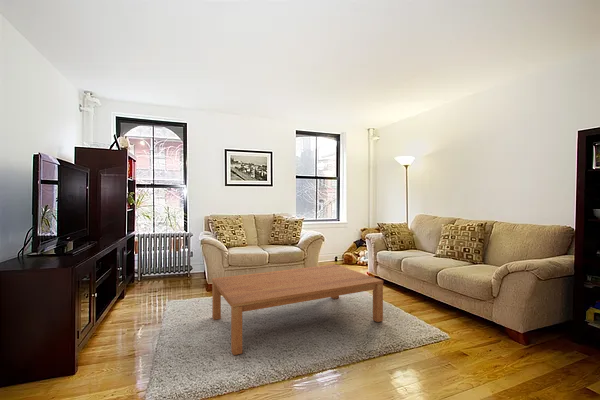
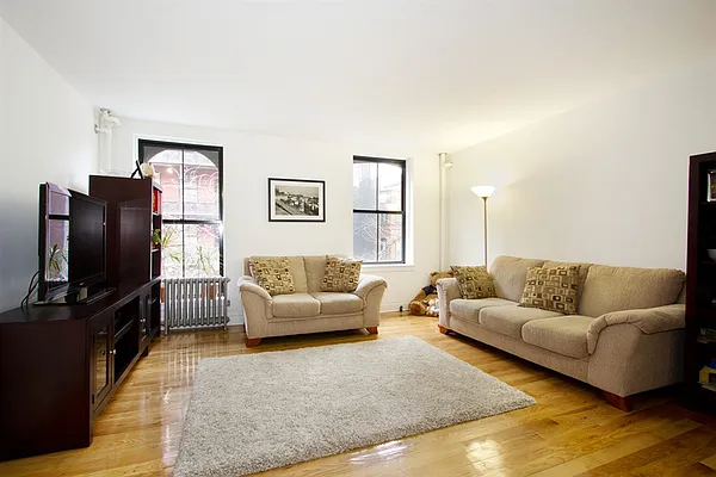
- coffee table (296, 299)
